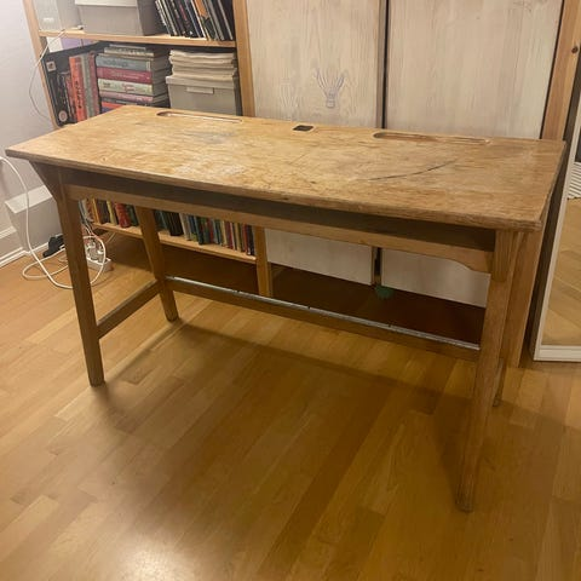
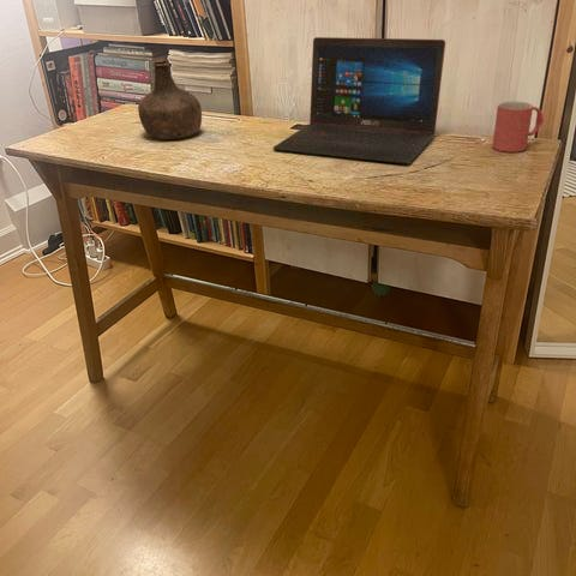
+ laptop (356, 96)
+ mug (520, 125)
+ bottle (167, 97)
